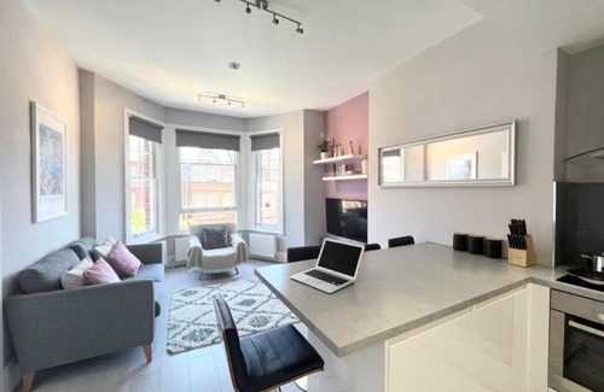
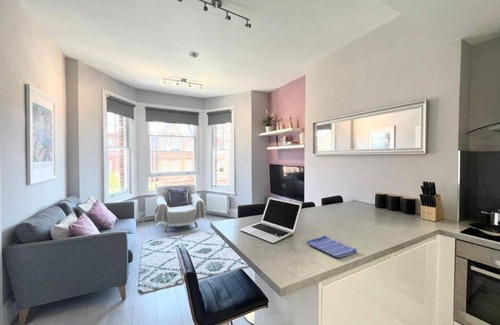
+ dish towel (330, 245)
